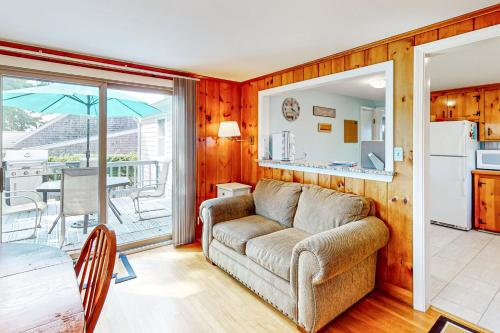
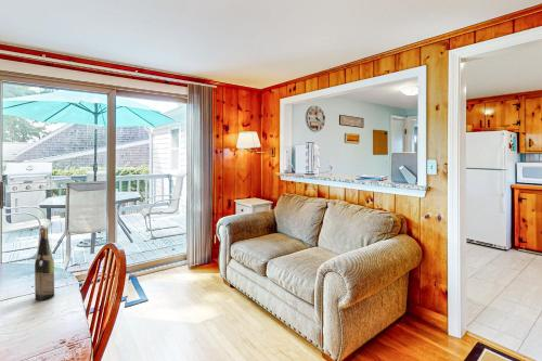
+ wine bottle (44, 262)
